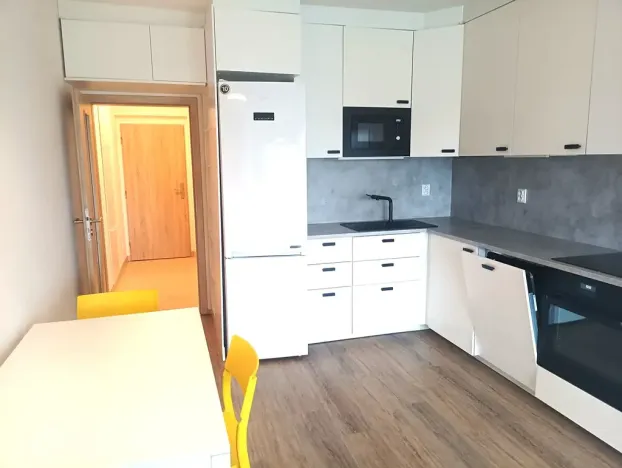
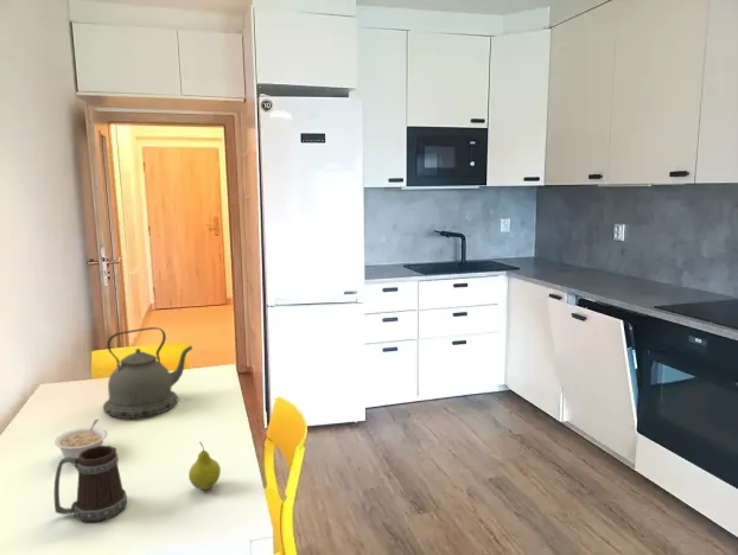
+ legume (81, 442)
+ kettle (142, 366)
+ mug (90, 483)
+ fruit (204, 462)
